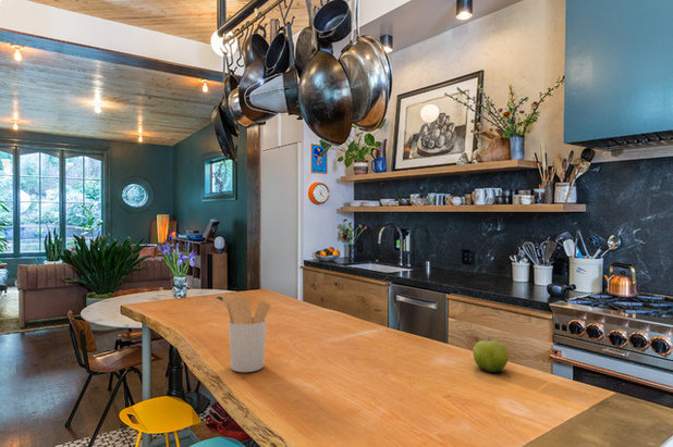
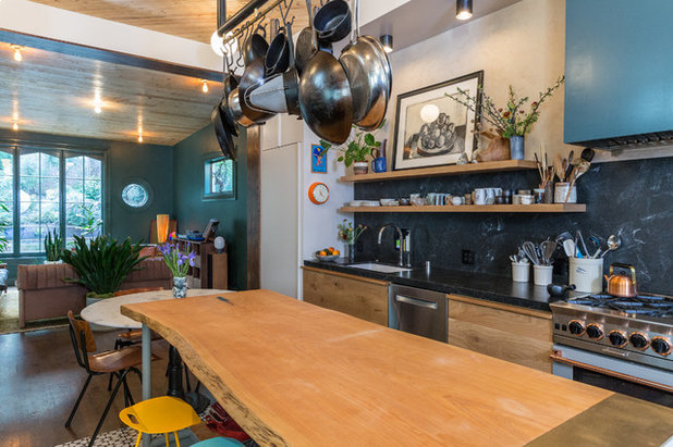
- fruit (490, 353)
- utensil holder (243, 330)
